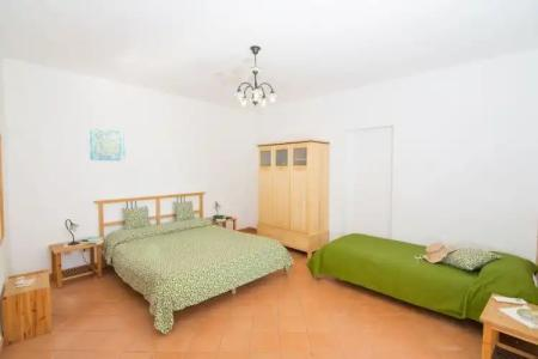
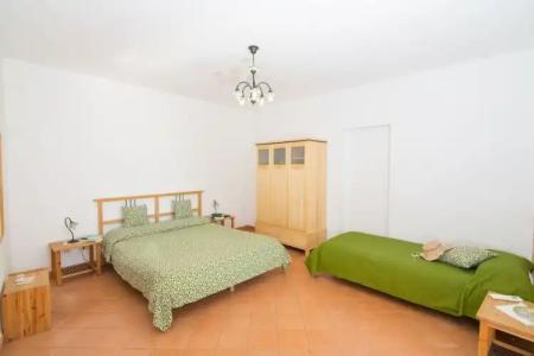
- wall art (108, 145)
